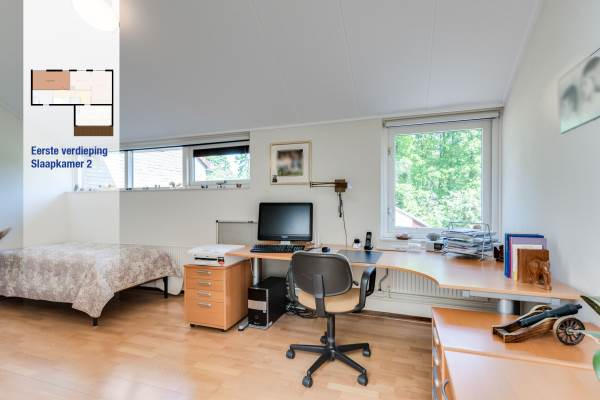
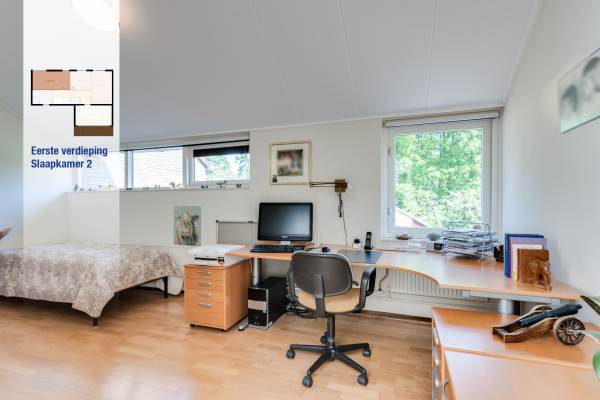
+ wall art (187, 225)
